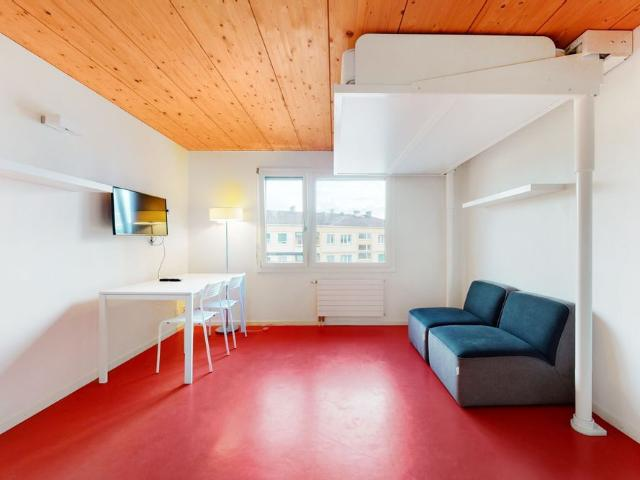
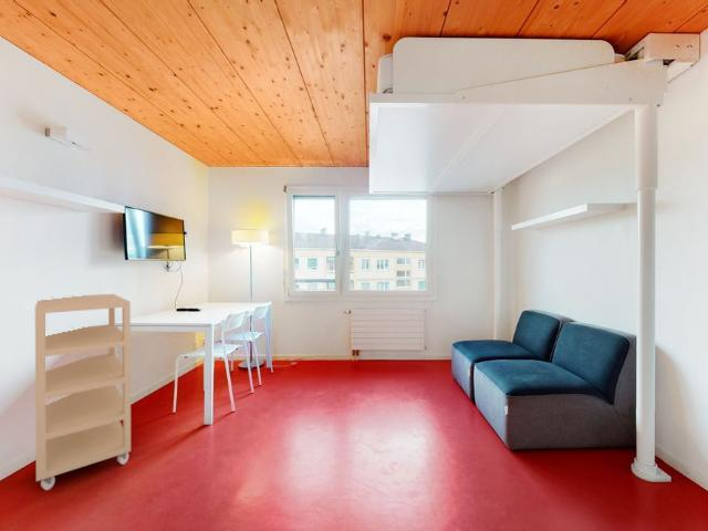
+ shelving unit (82, 375)
